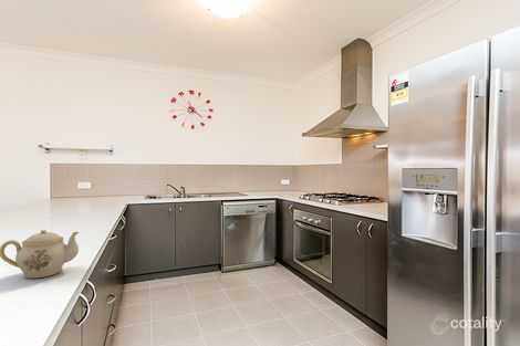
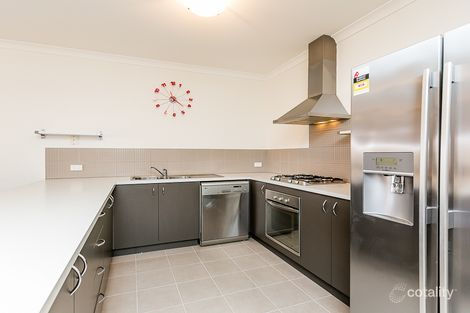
- teapot (41, 251)
